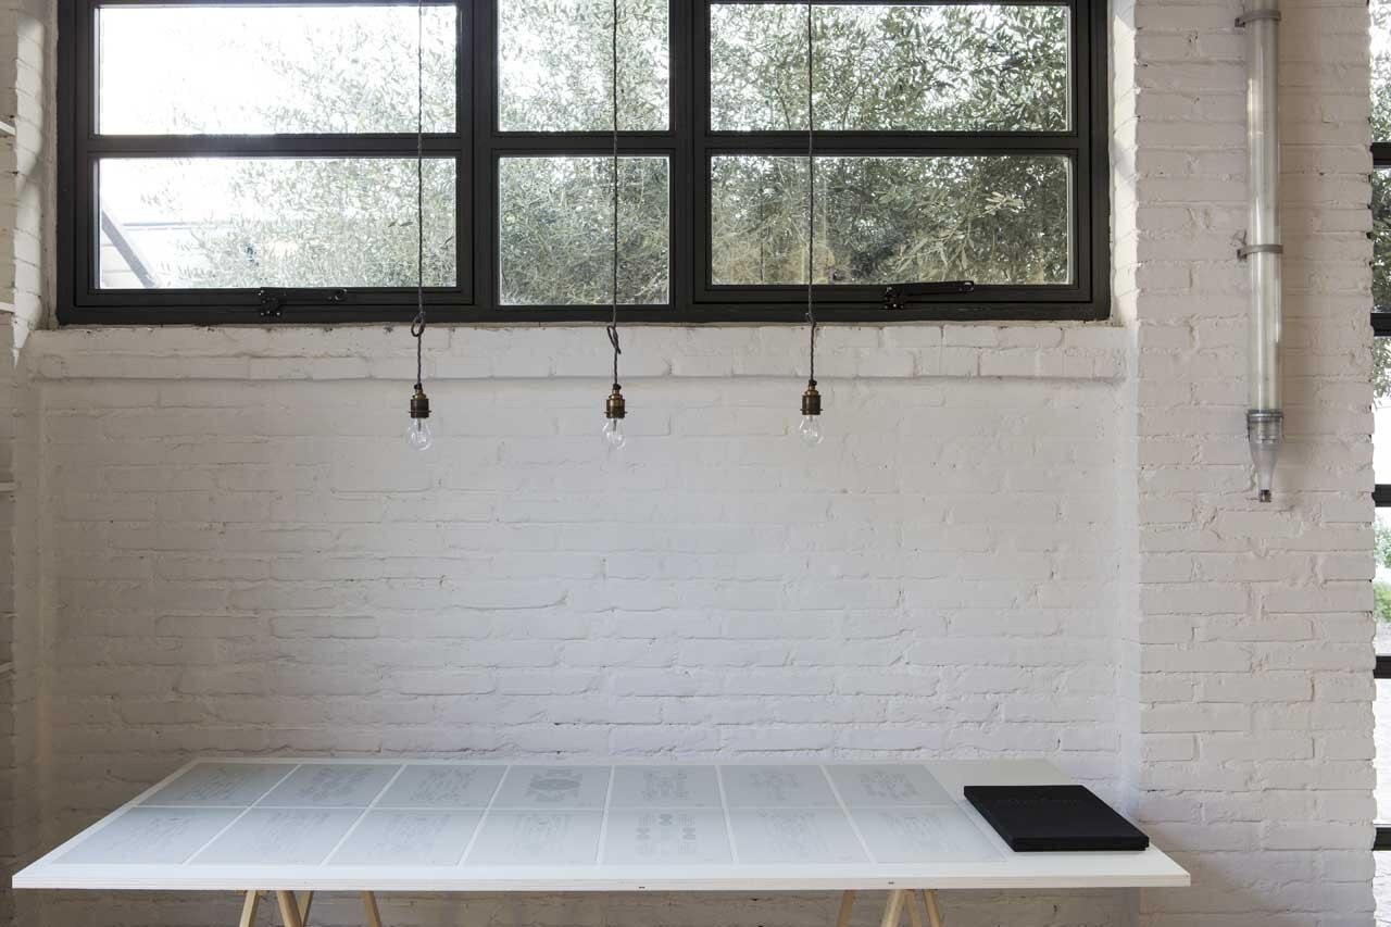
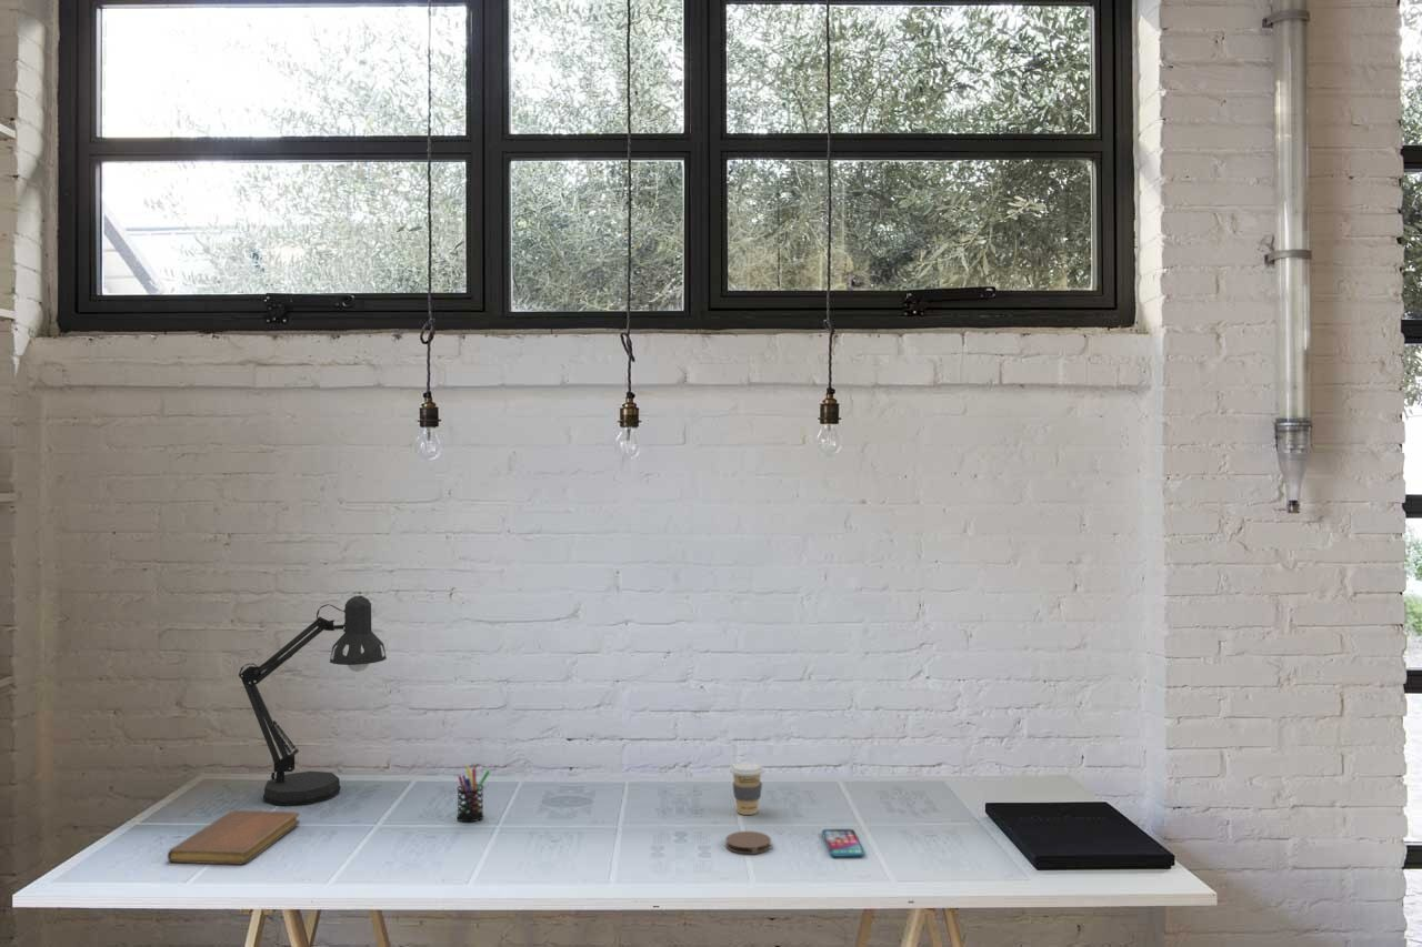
+ desk lamp (330, 662)
+ notebook (237, 835)
+ pen holder (473, 790)
+ coaster (748, 842)
+ coffee cup (747, 788)
+ smartphone (842, 842)
